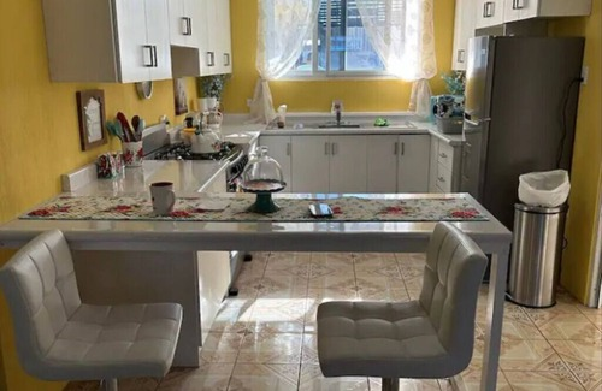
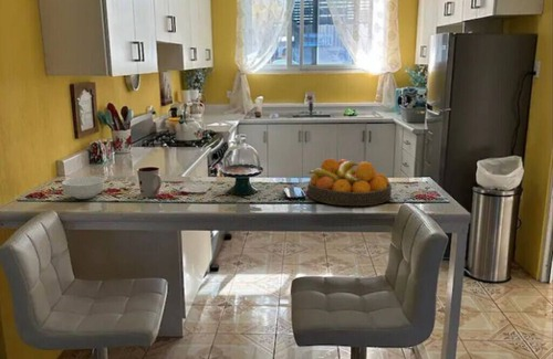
+ fruit bowl (348, 177)
+ cereal bowl (83, 188)
